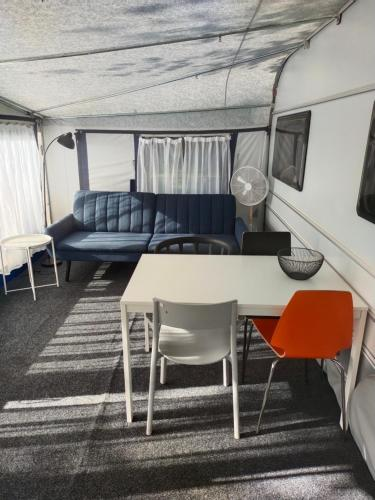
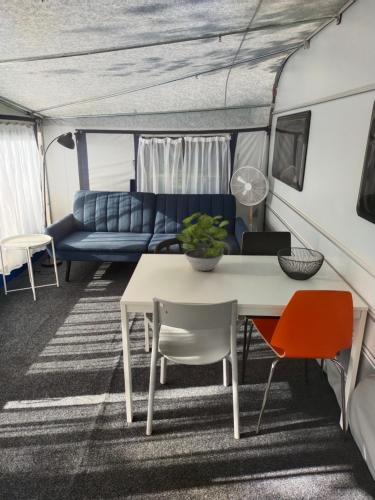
+ potted plant (201, 240)
